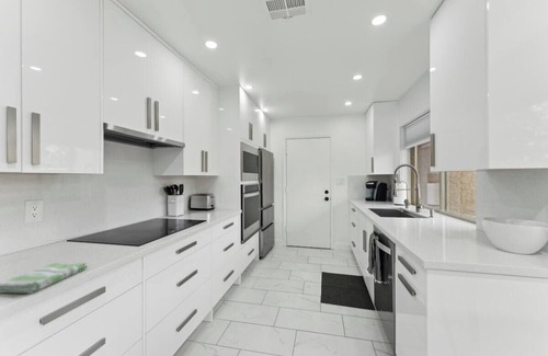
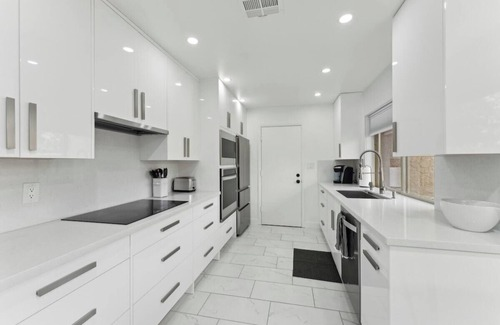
- dish towel (42, 274)
